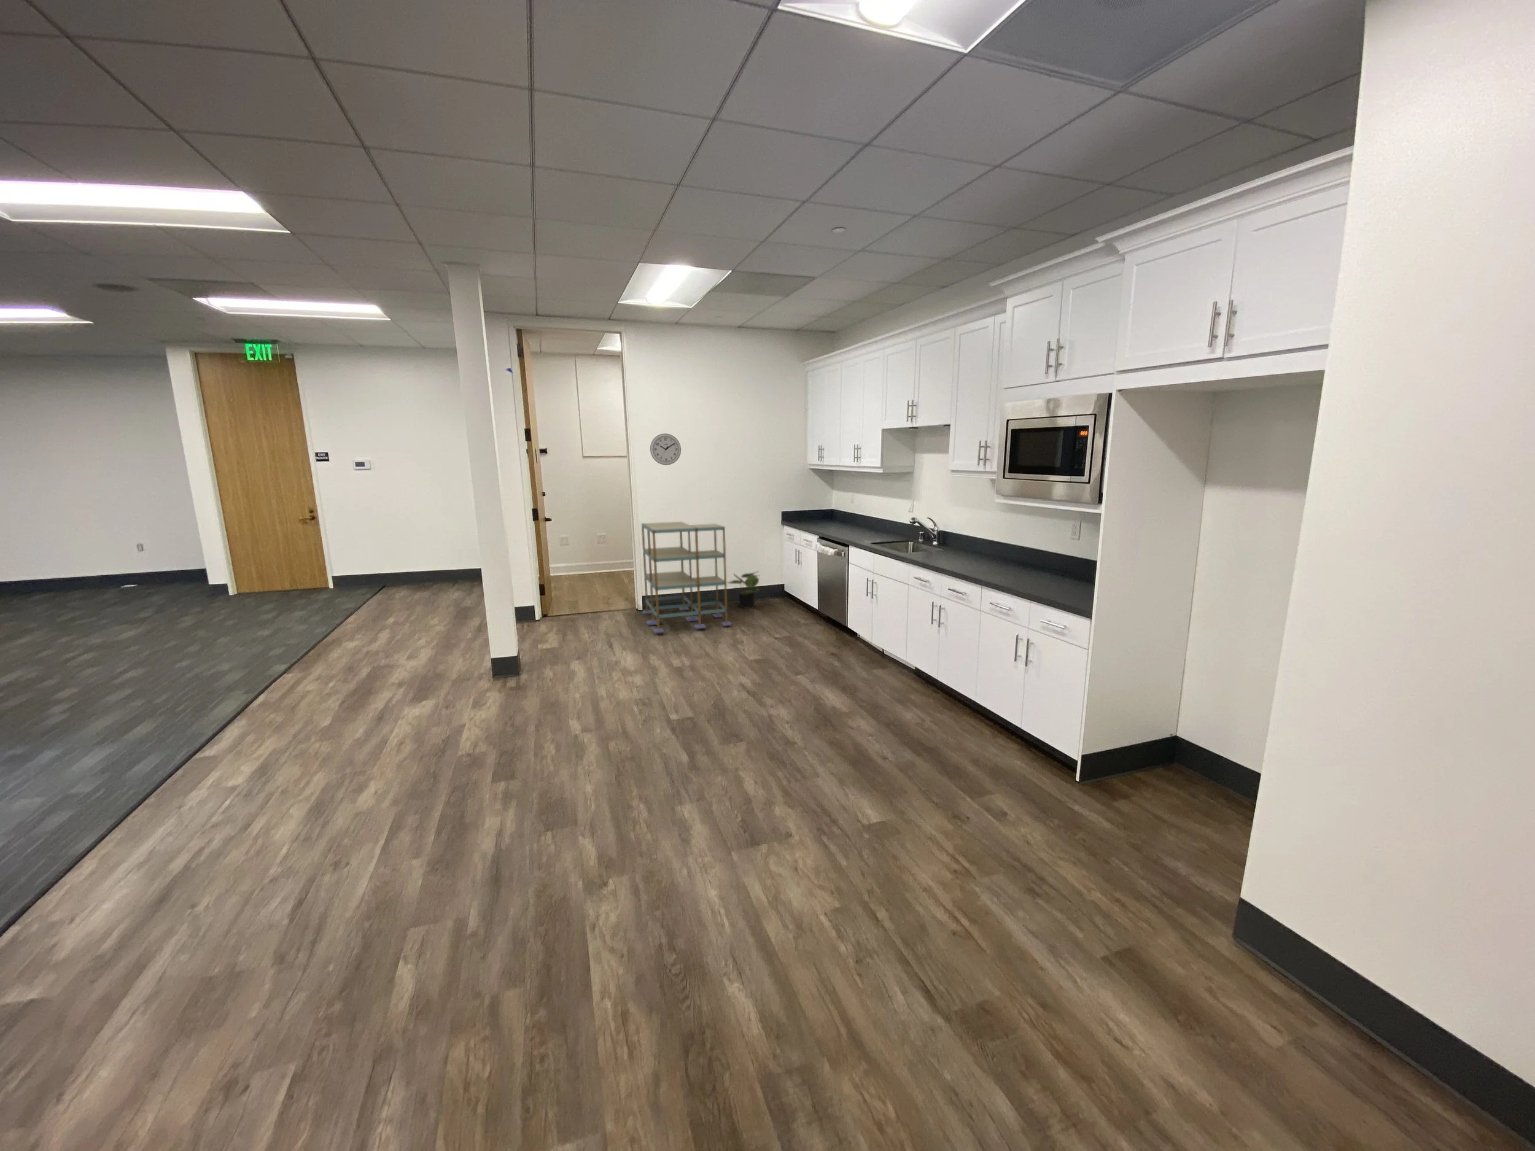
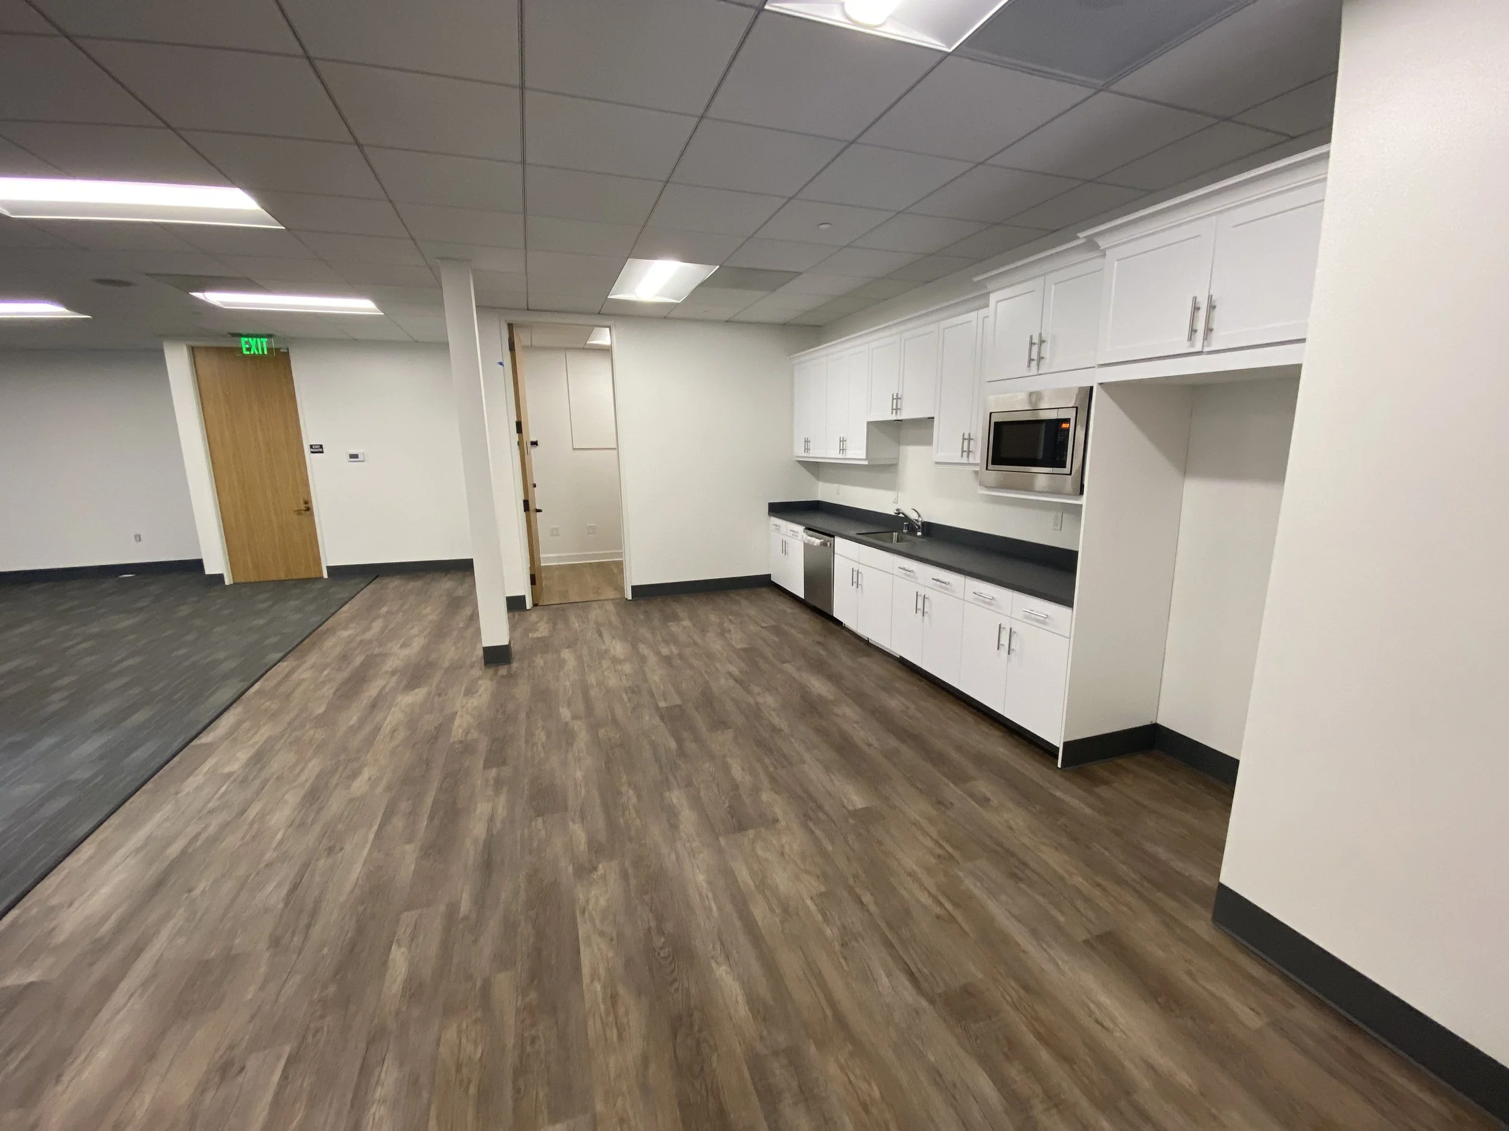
- shelving unit (682, 572)
- potted plant (746, 588)
- wall clock (666, 450)
